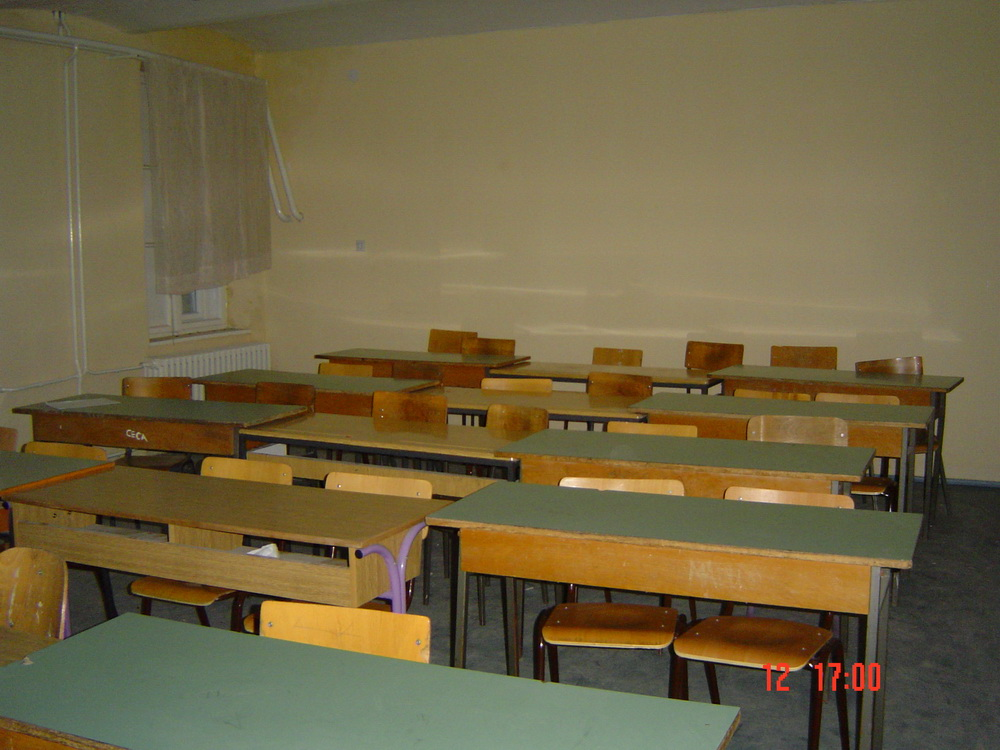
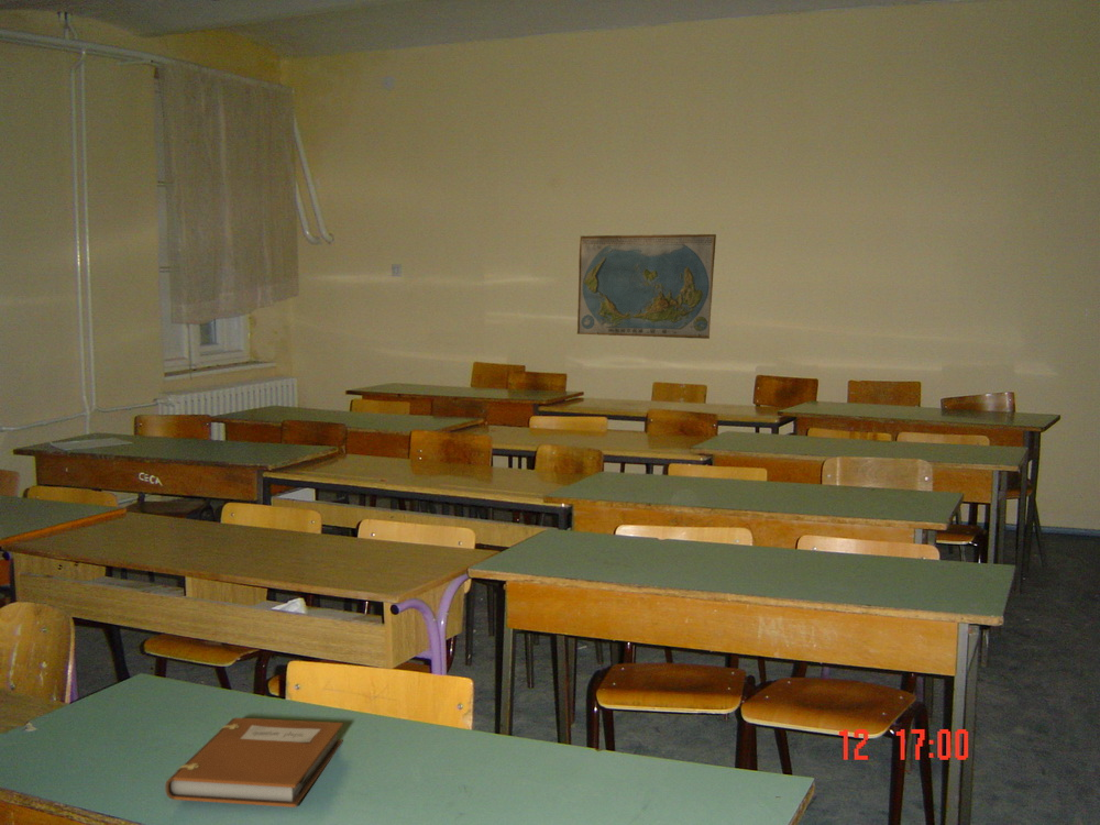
+ world map (644, 286)
+ notebook (261, 757)
